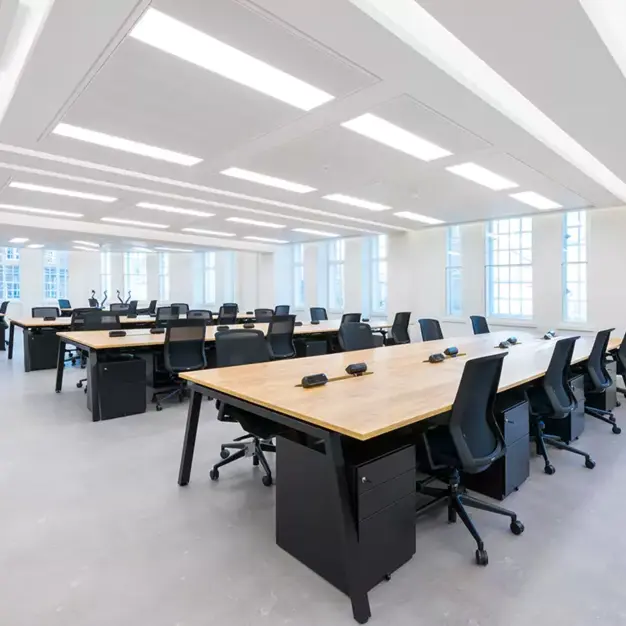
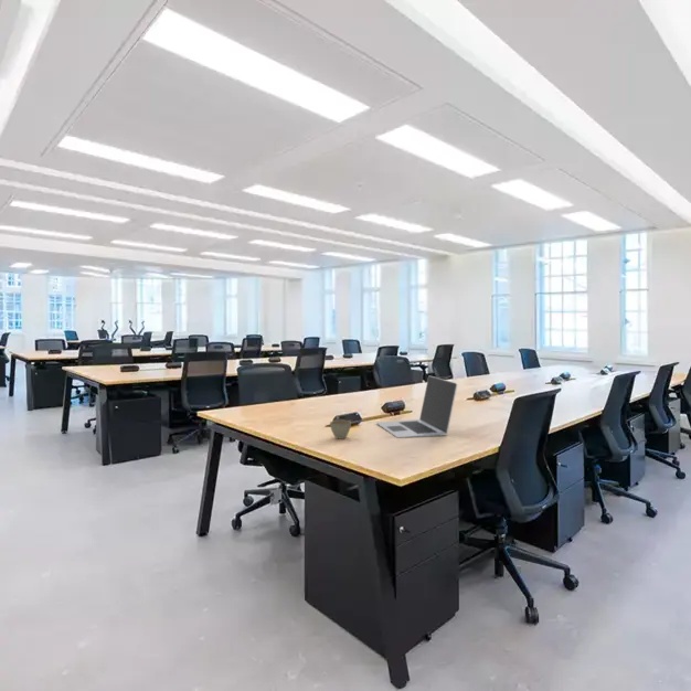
+ flower pot (340, 429)
+ laptop (422, 406)
